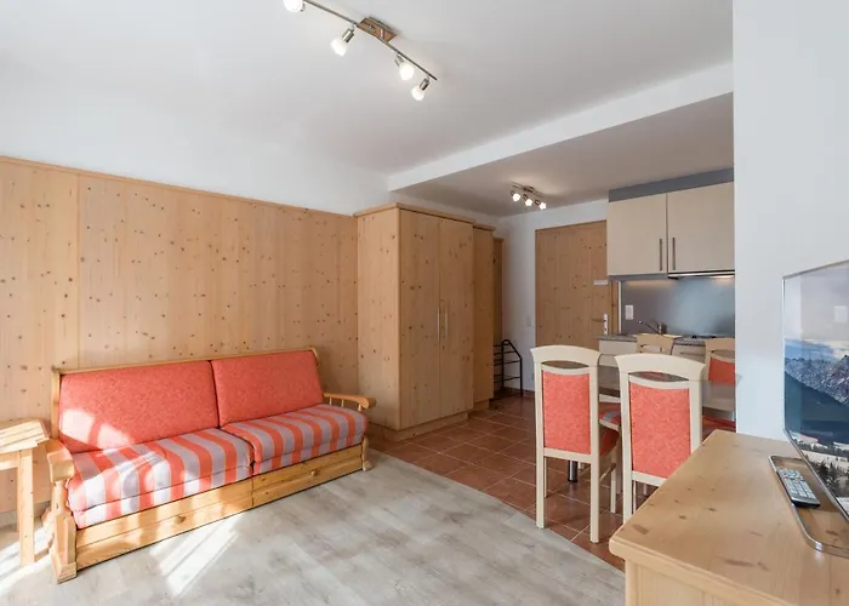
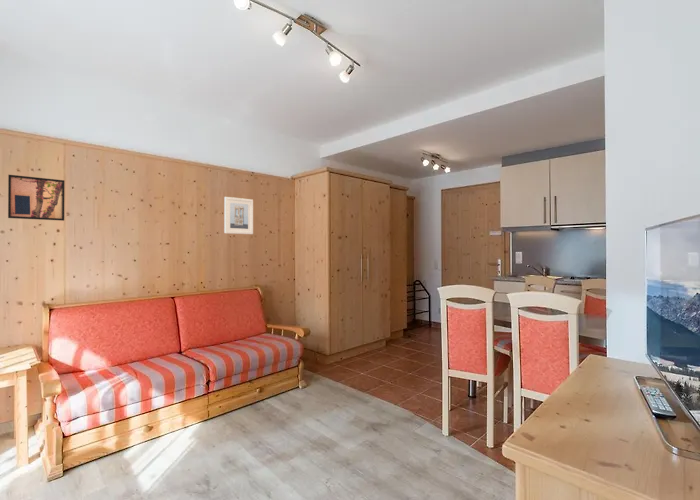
+ wall art (37, 198)
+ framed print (239, 216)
